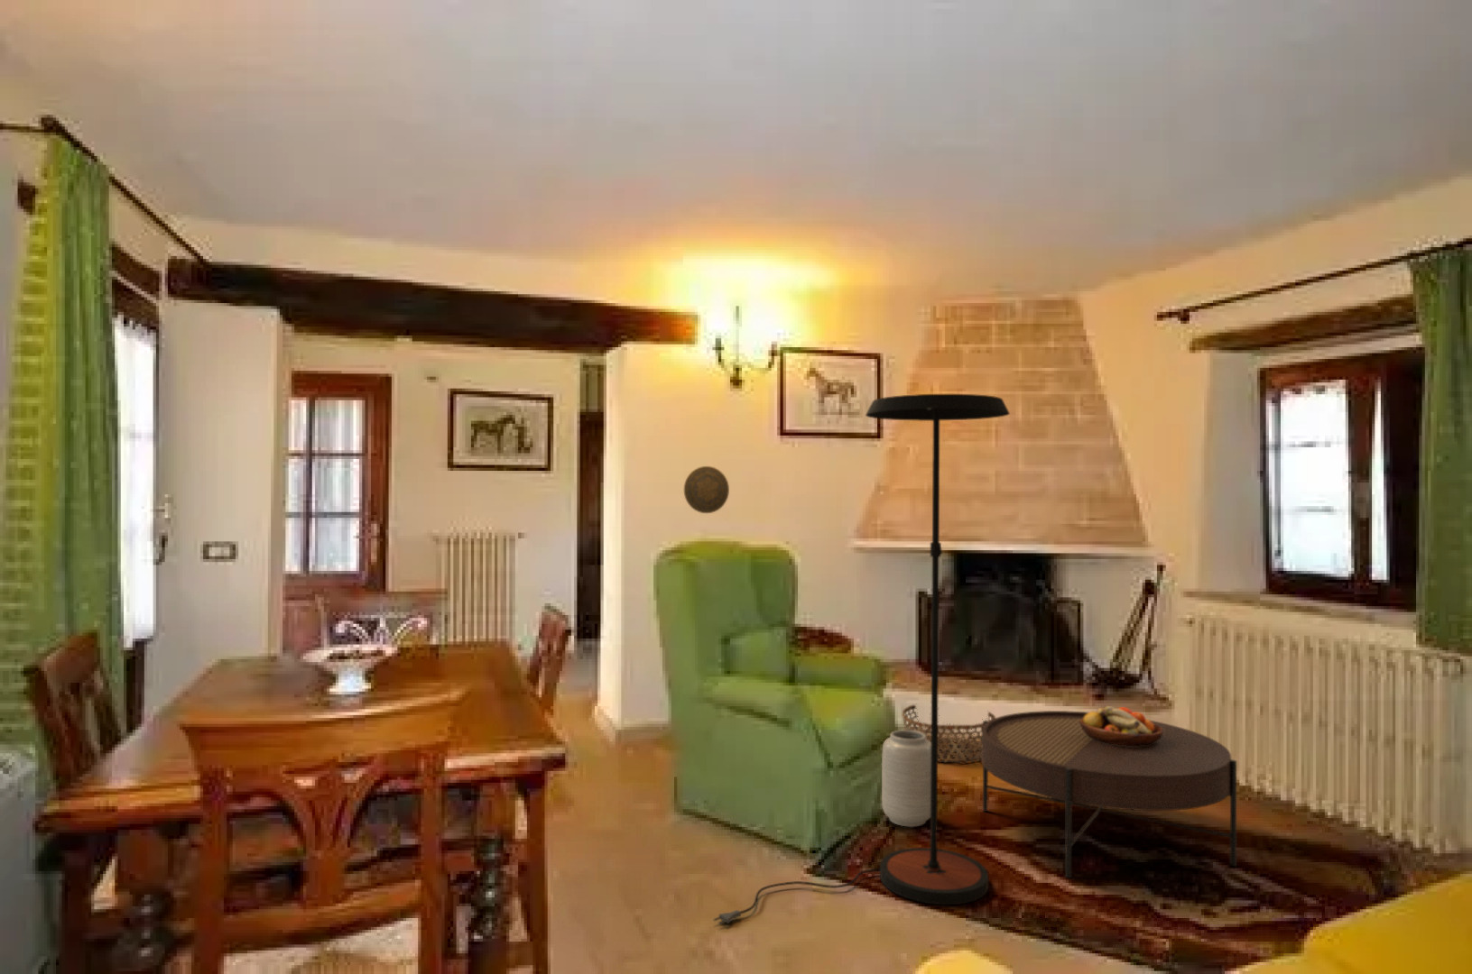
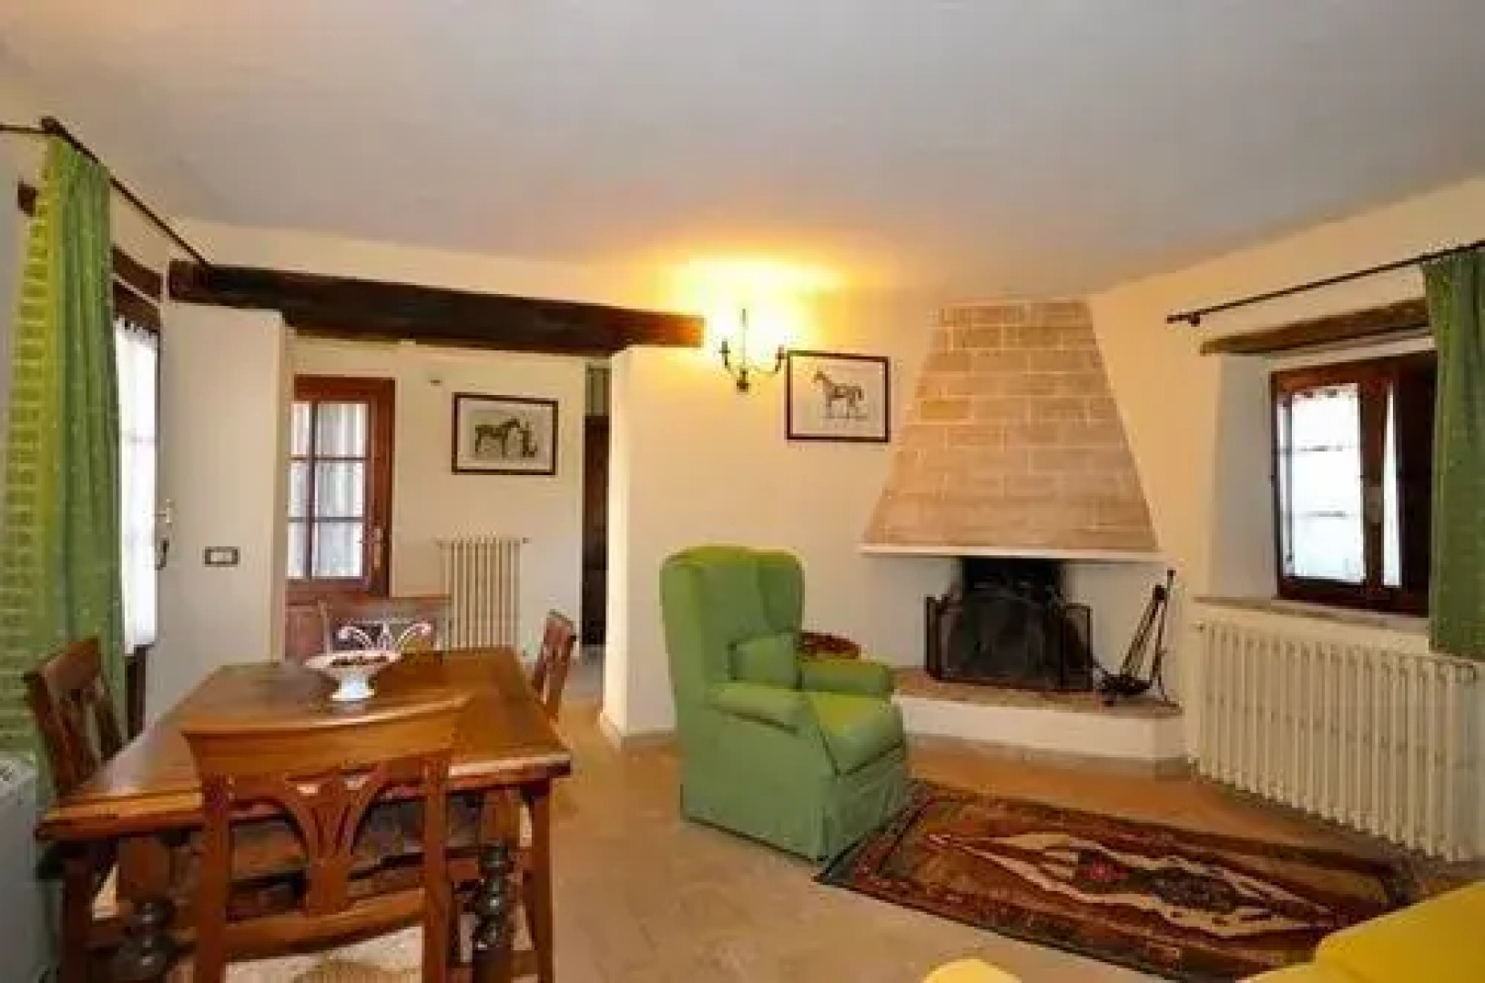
- floor lamp (931, 645)
- fruit bowl (1121, 721)
- decorative plate (707, 489)
- vase (907, 776)
- coffee table (1099, 787)
- basket (948, 733)
